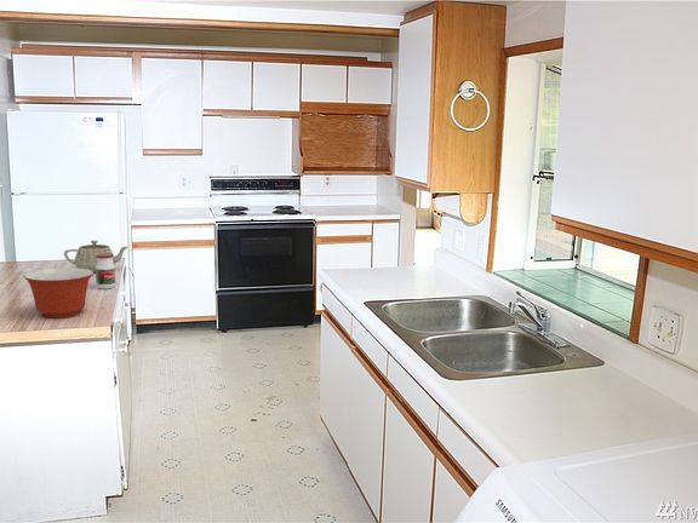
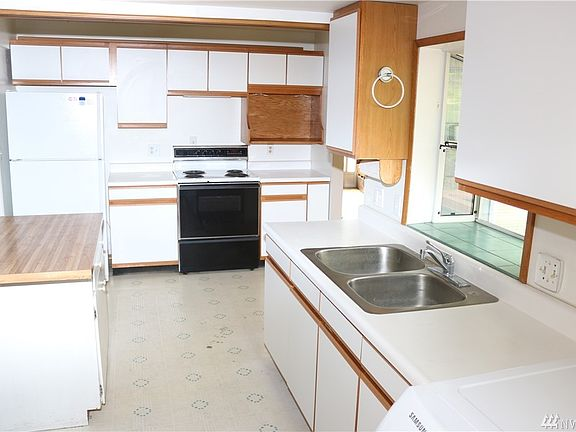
- teapot (96, 254)
- mixing bowl (59, 293)
- jar (105, 271)
